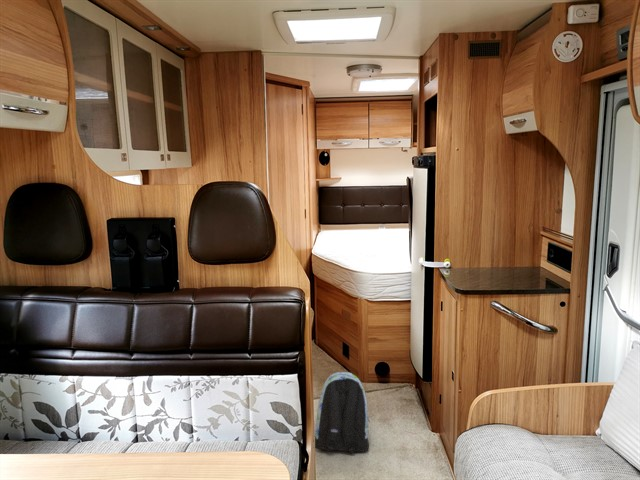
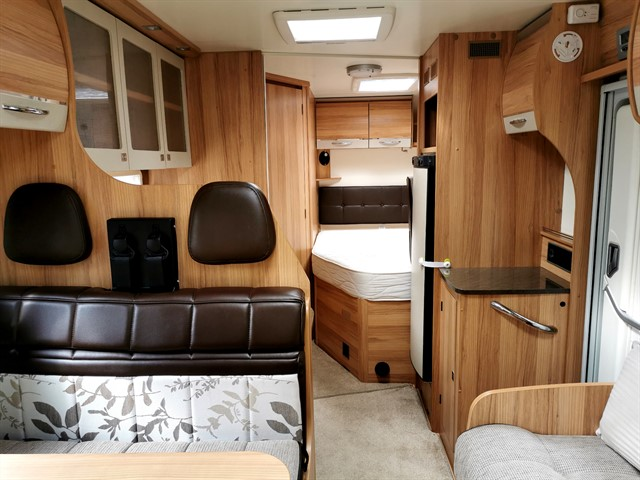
- backpack (341, 408)
